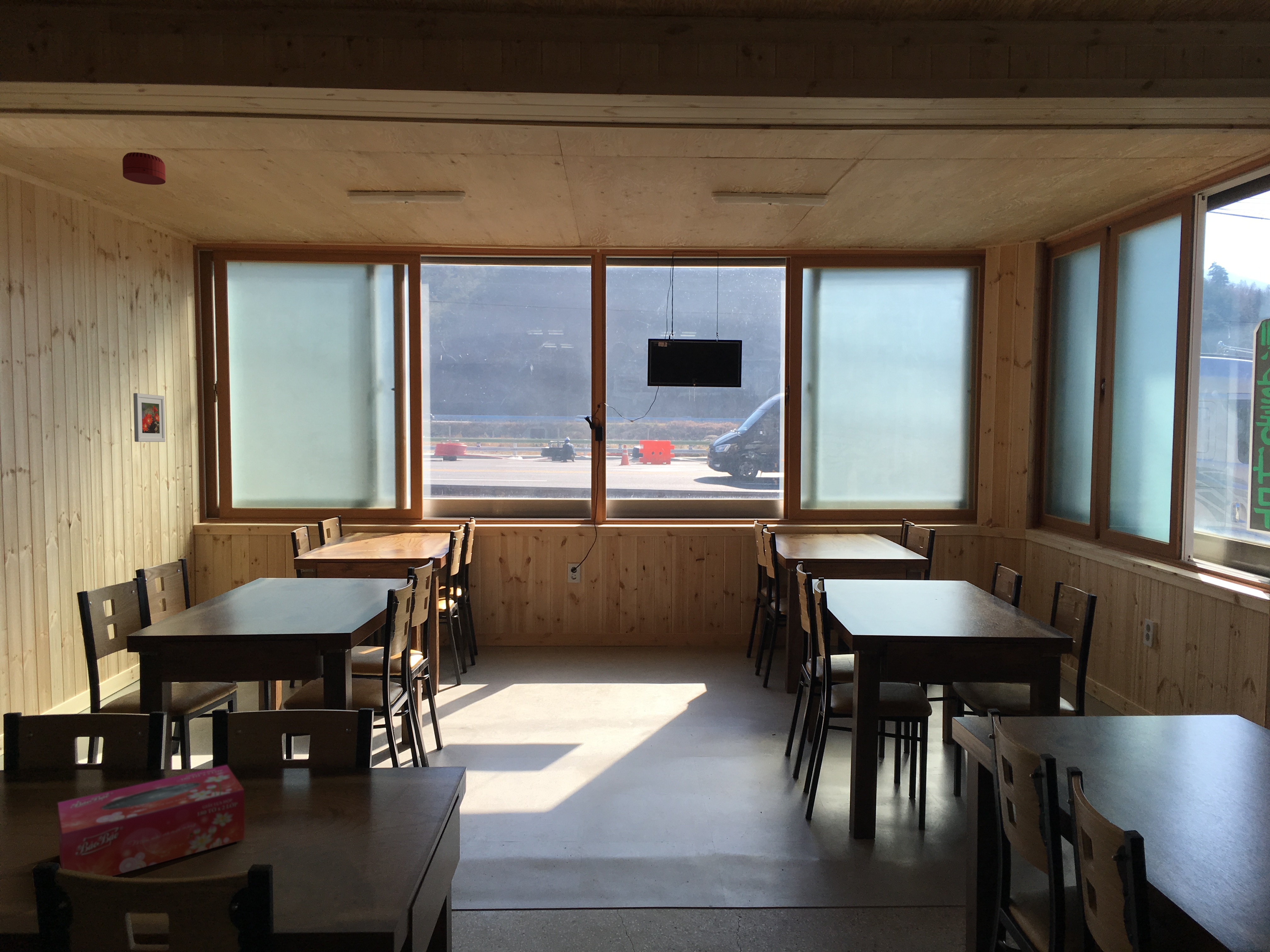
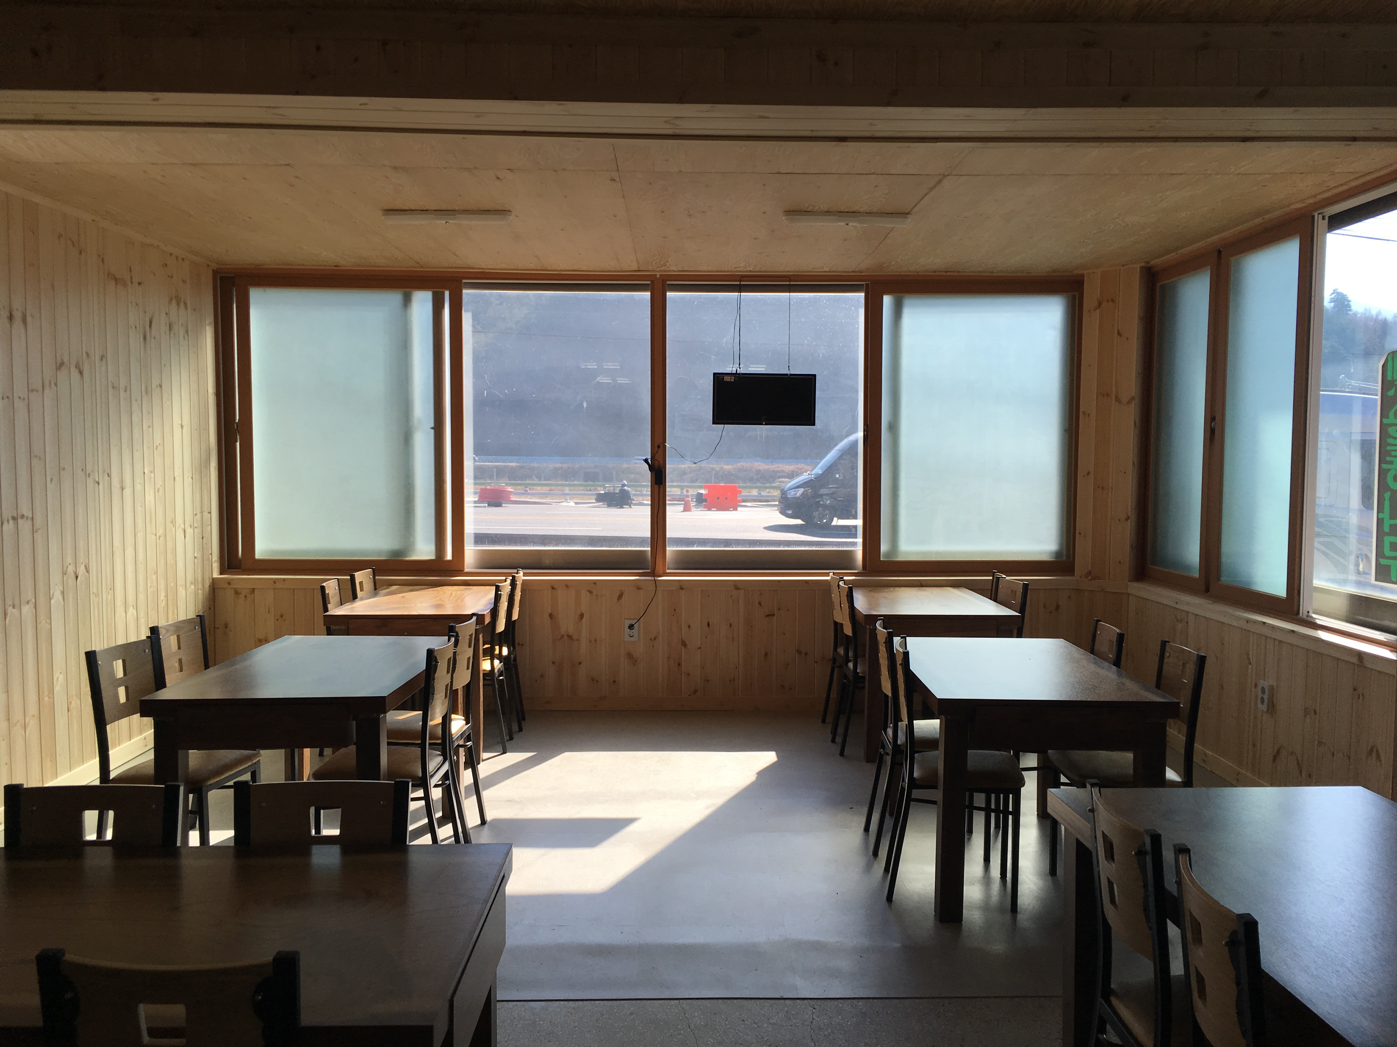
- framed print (150, 418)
- tissue box (153, 821)
- smoke detector (144, 168)
